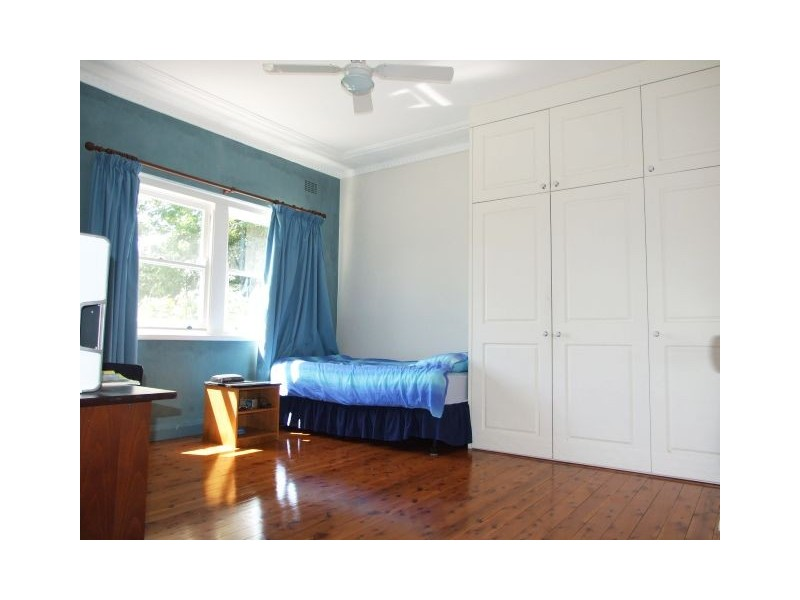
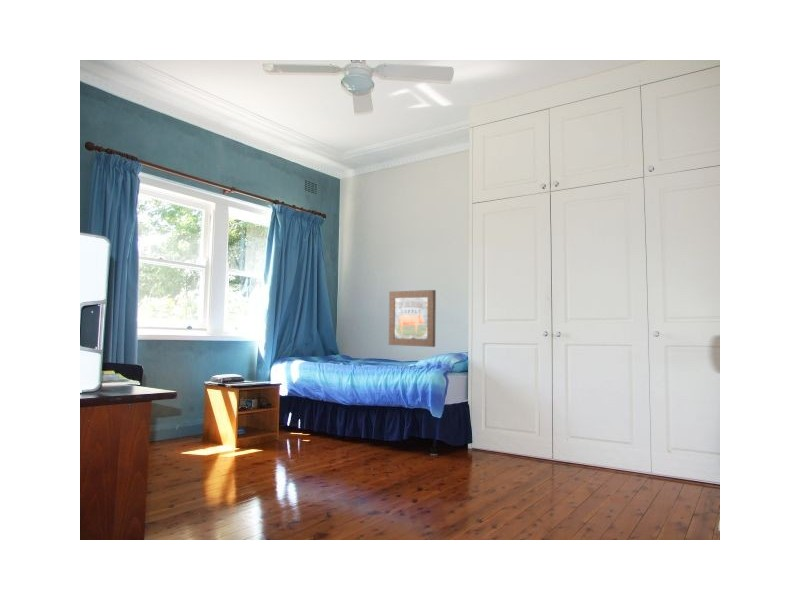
+ wall art (411, 318)
